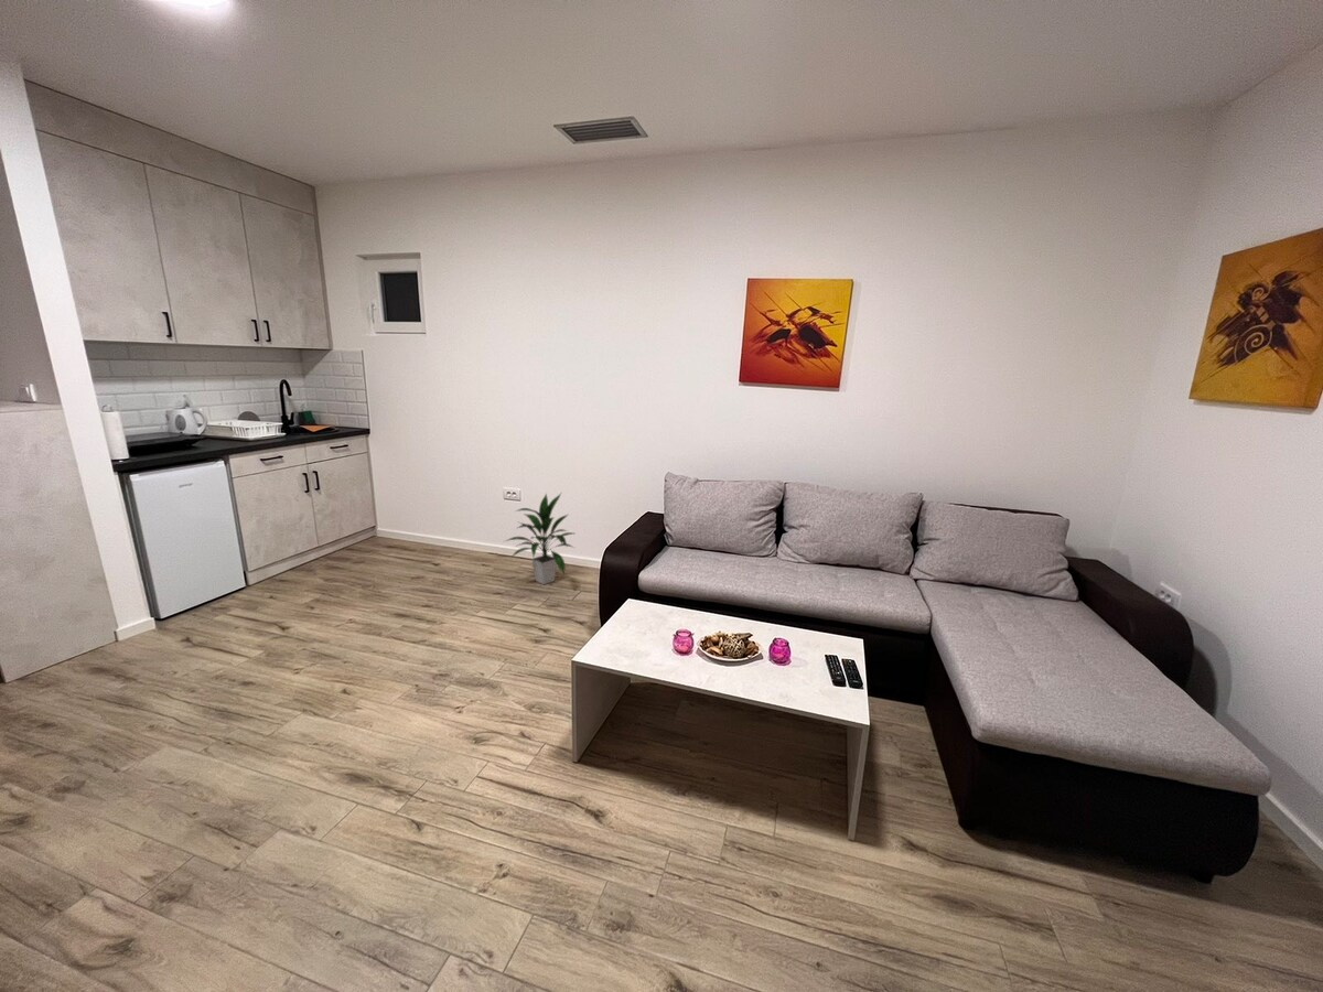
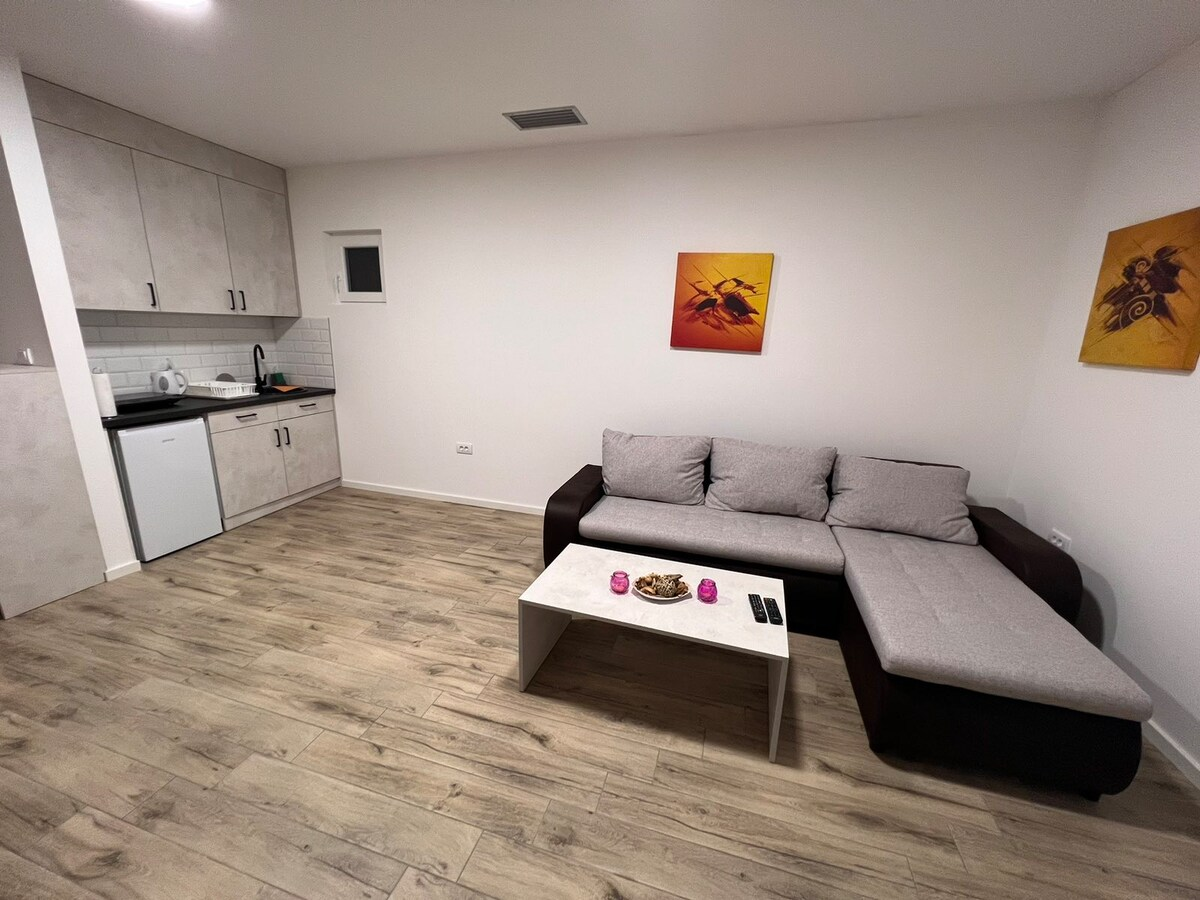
- indoor plant (544, 539)
